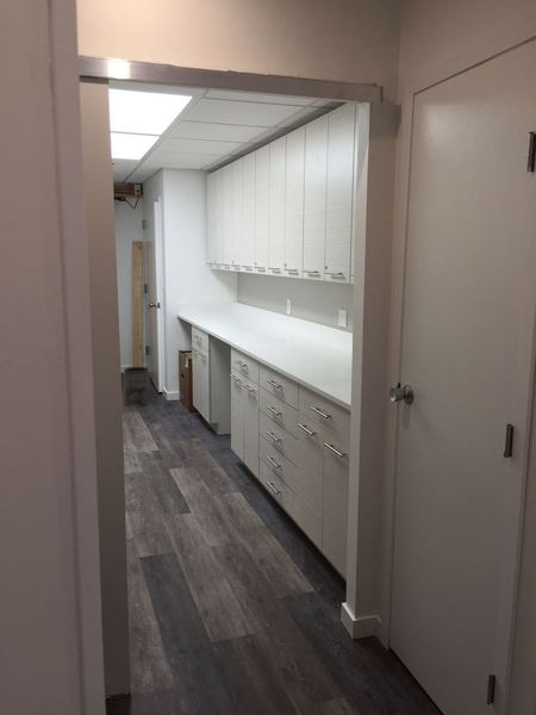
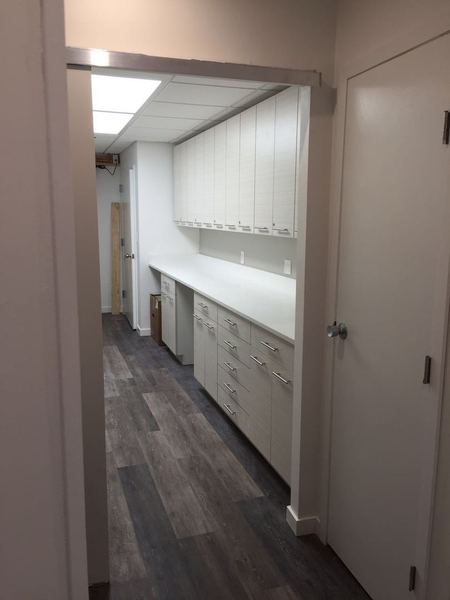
- planter (136, 386)
